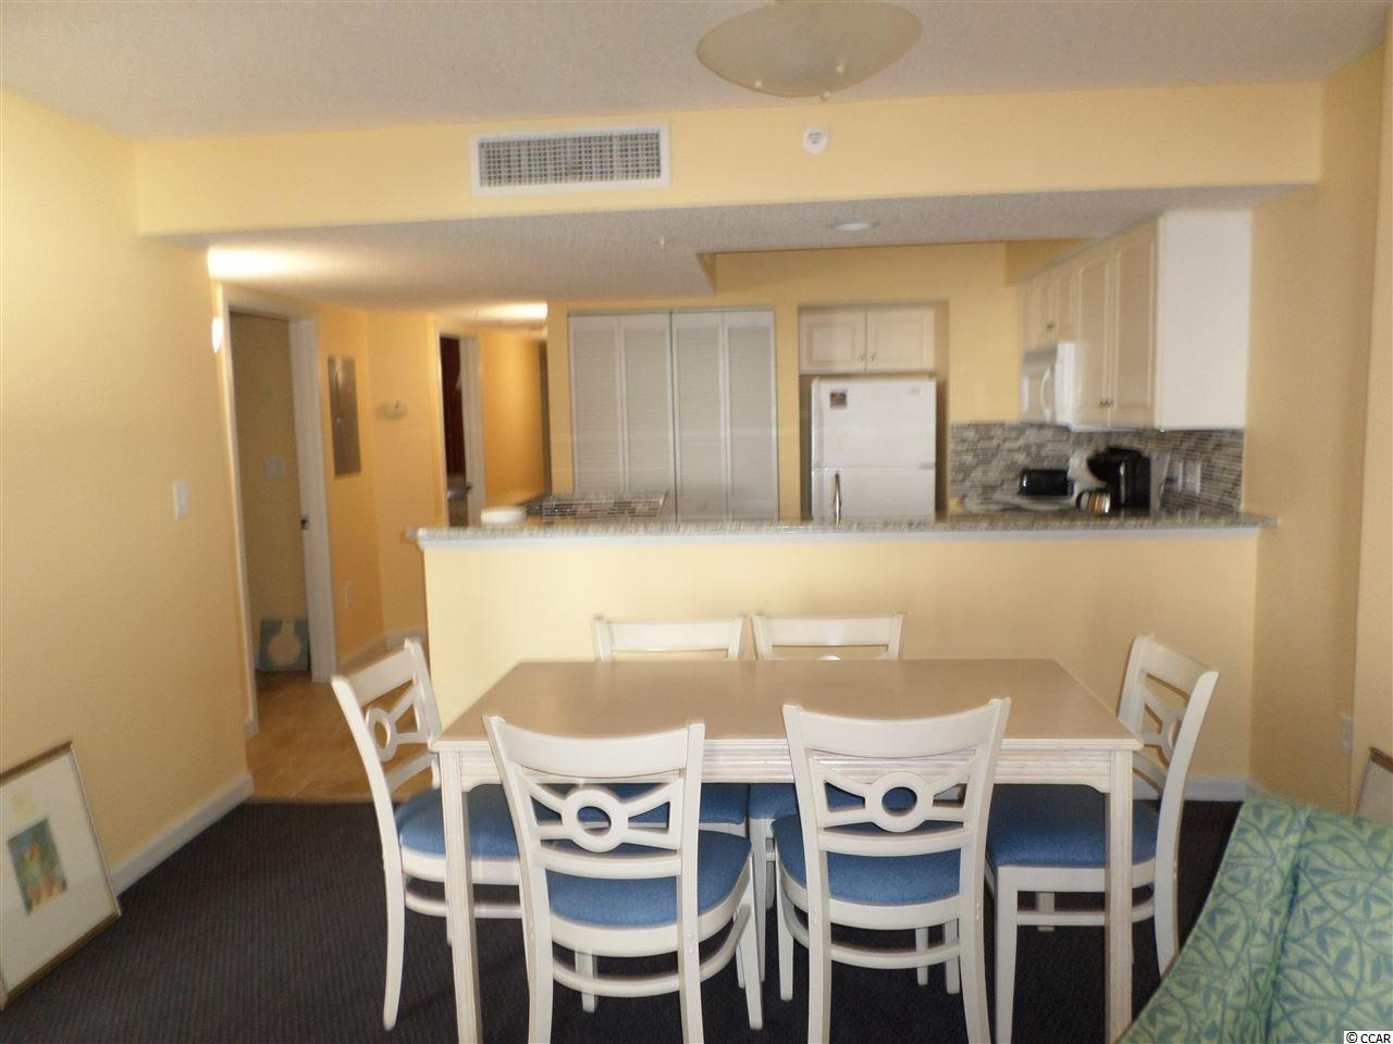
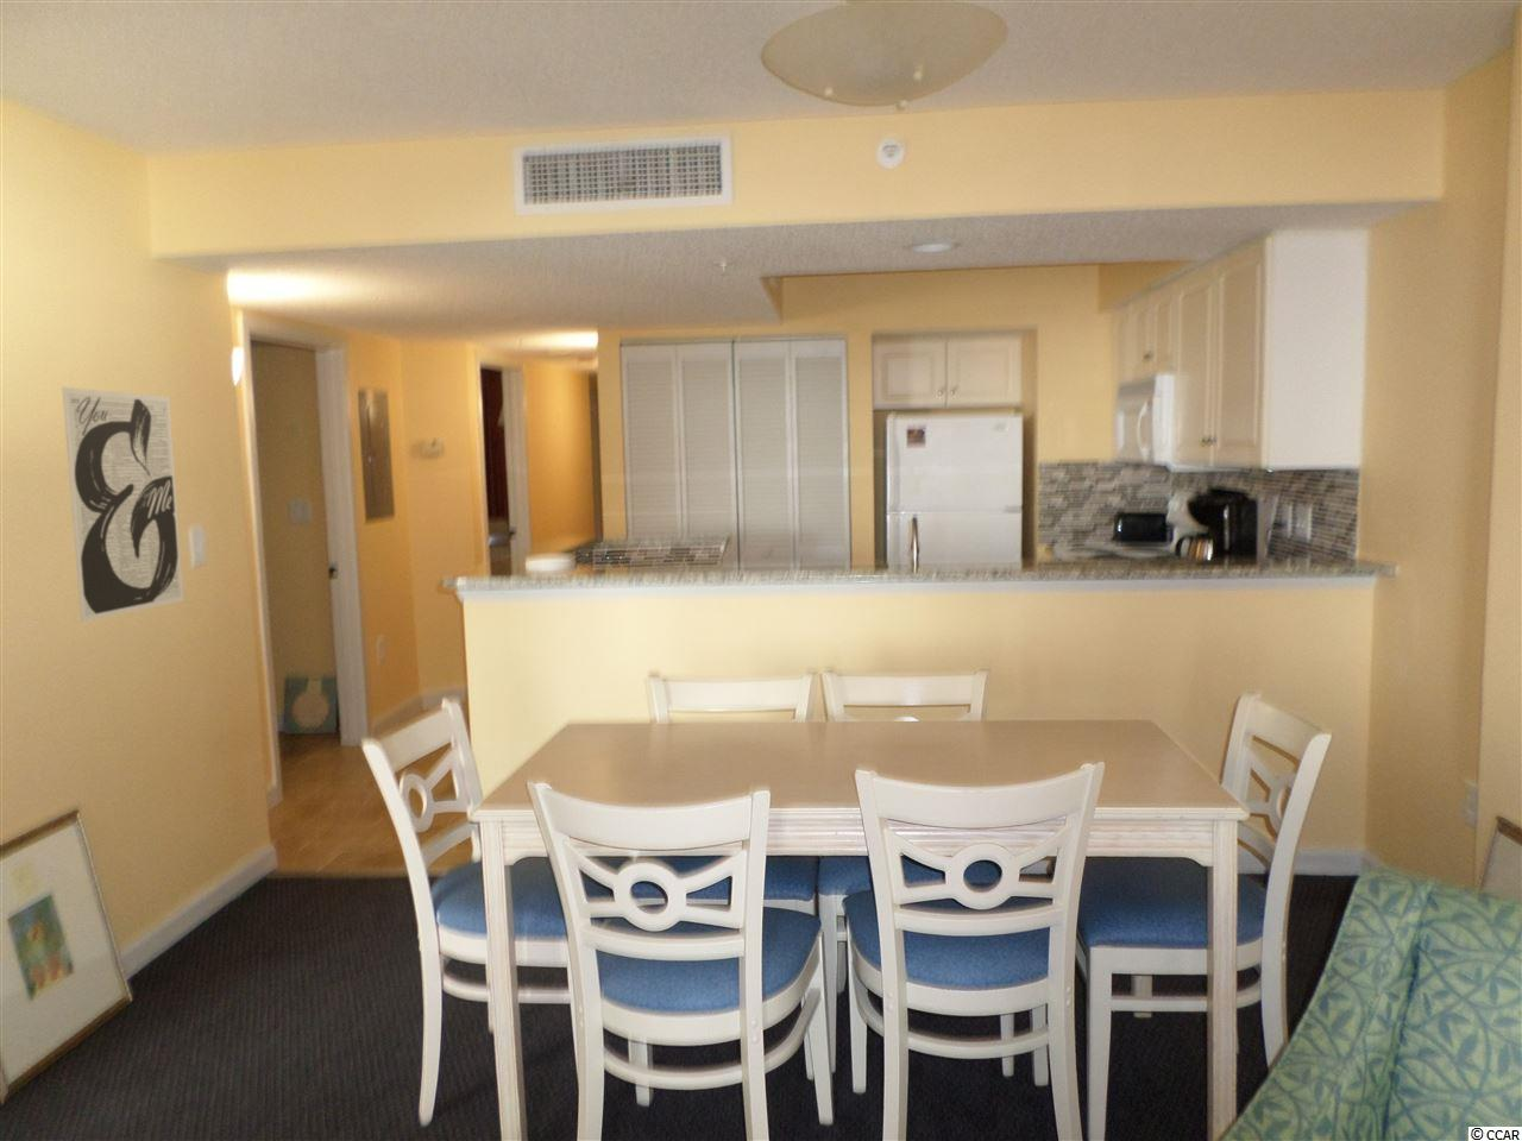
+ wall art (127, 501)
